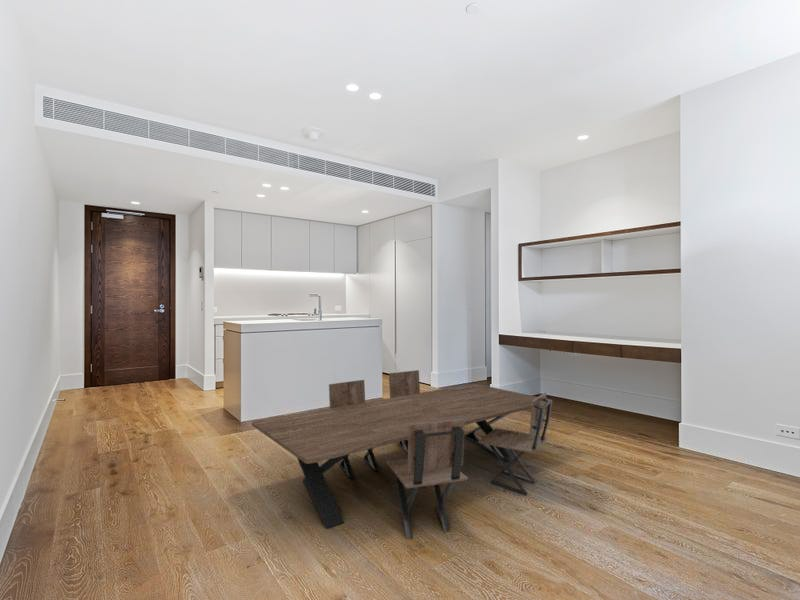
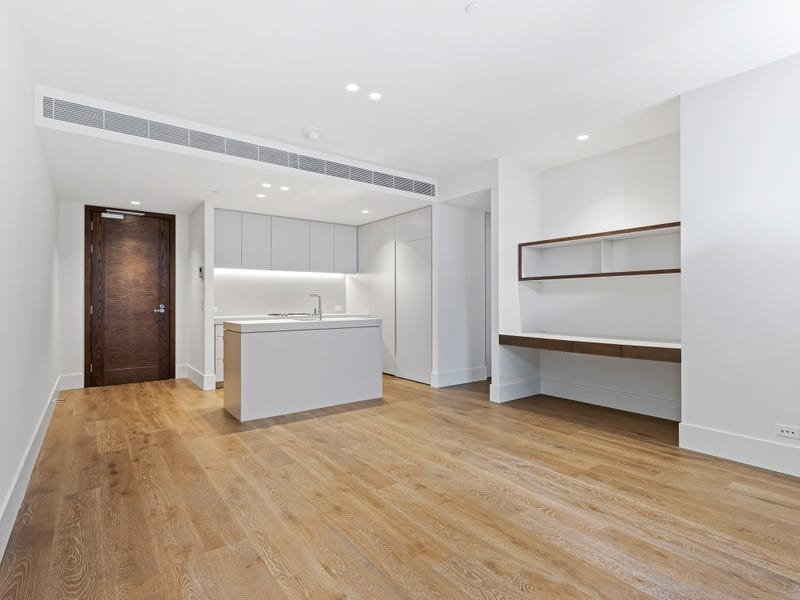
- dining table (427, 431)
